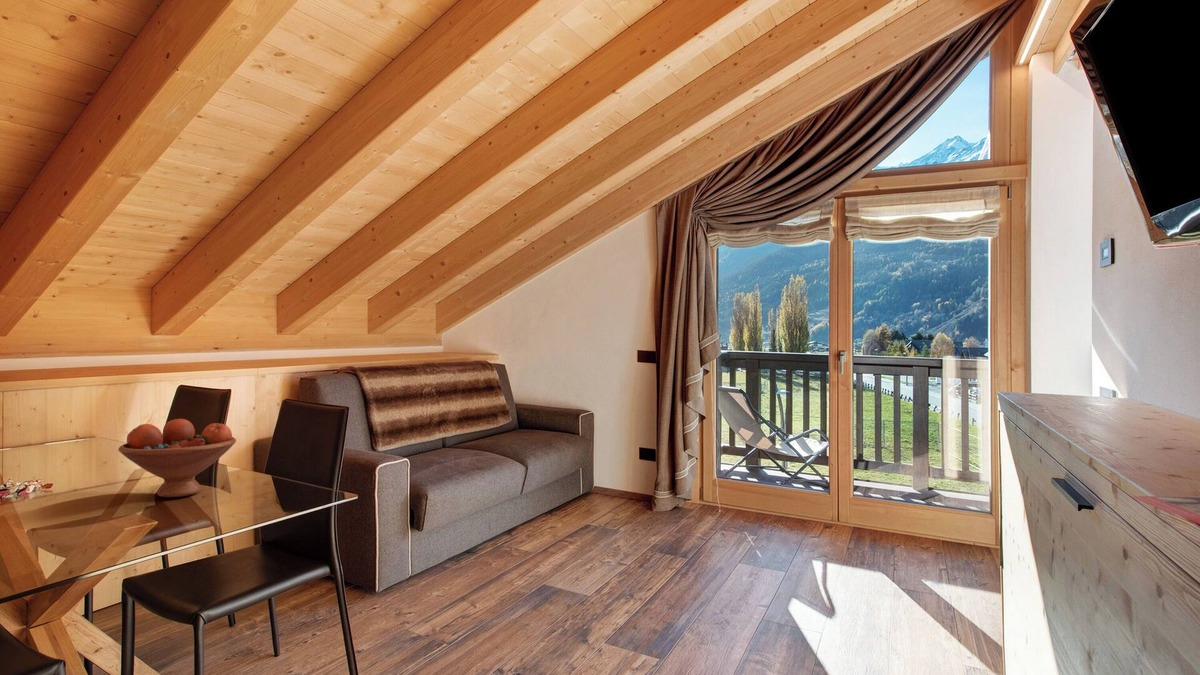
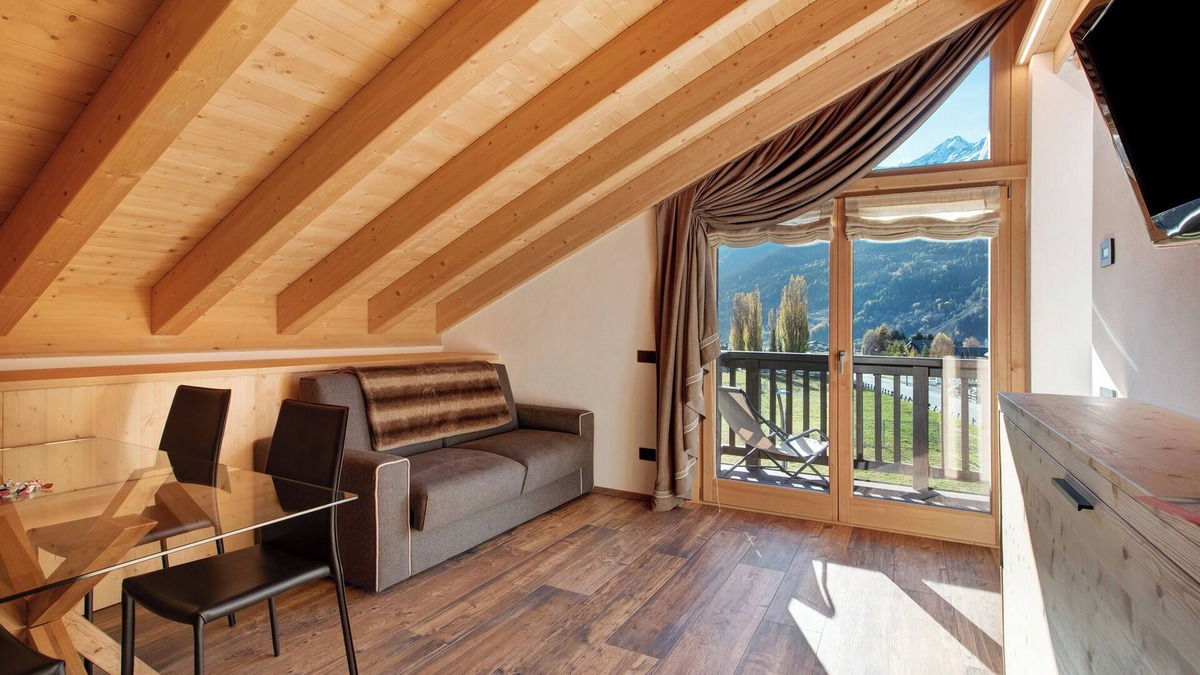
- fruit bowl (179, 457)
